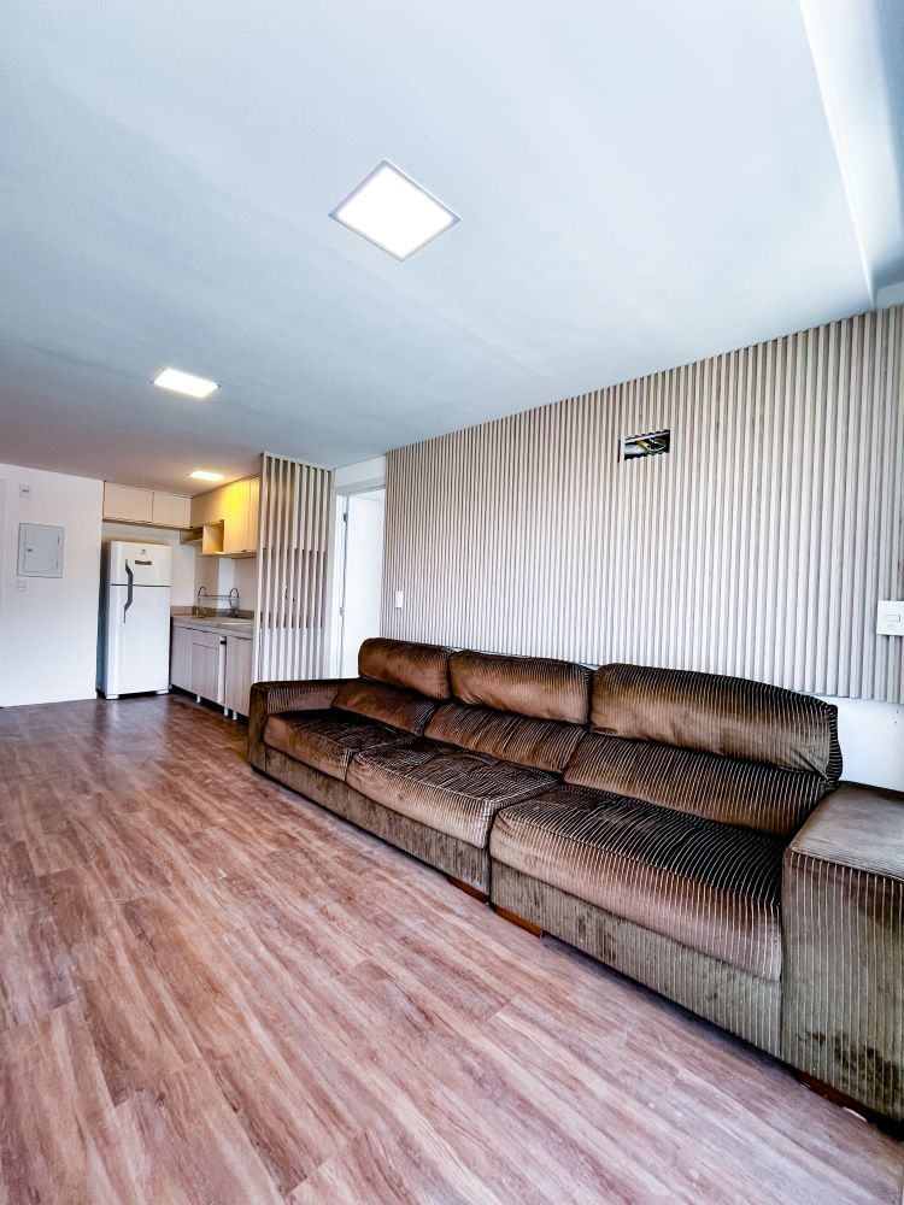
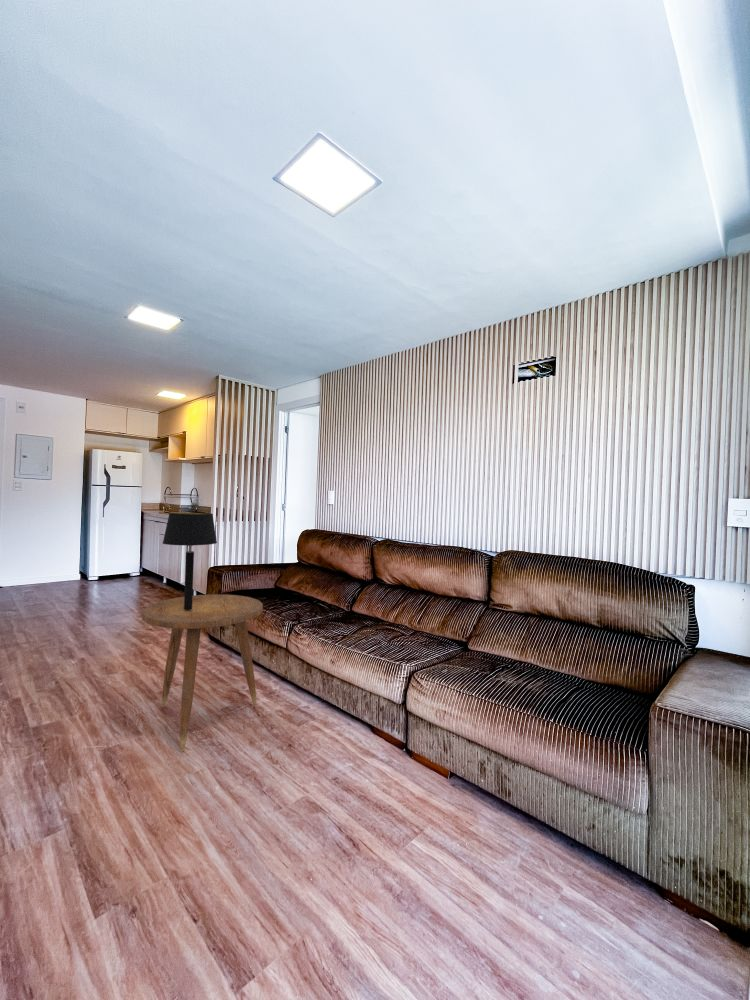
+ side table (196, 662)
+ table lamp (189, 559)
